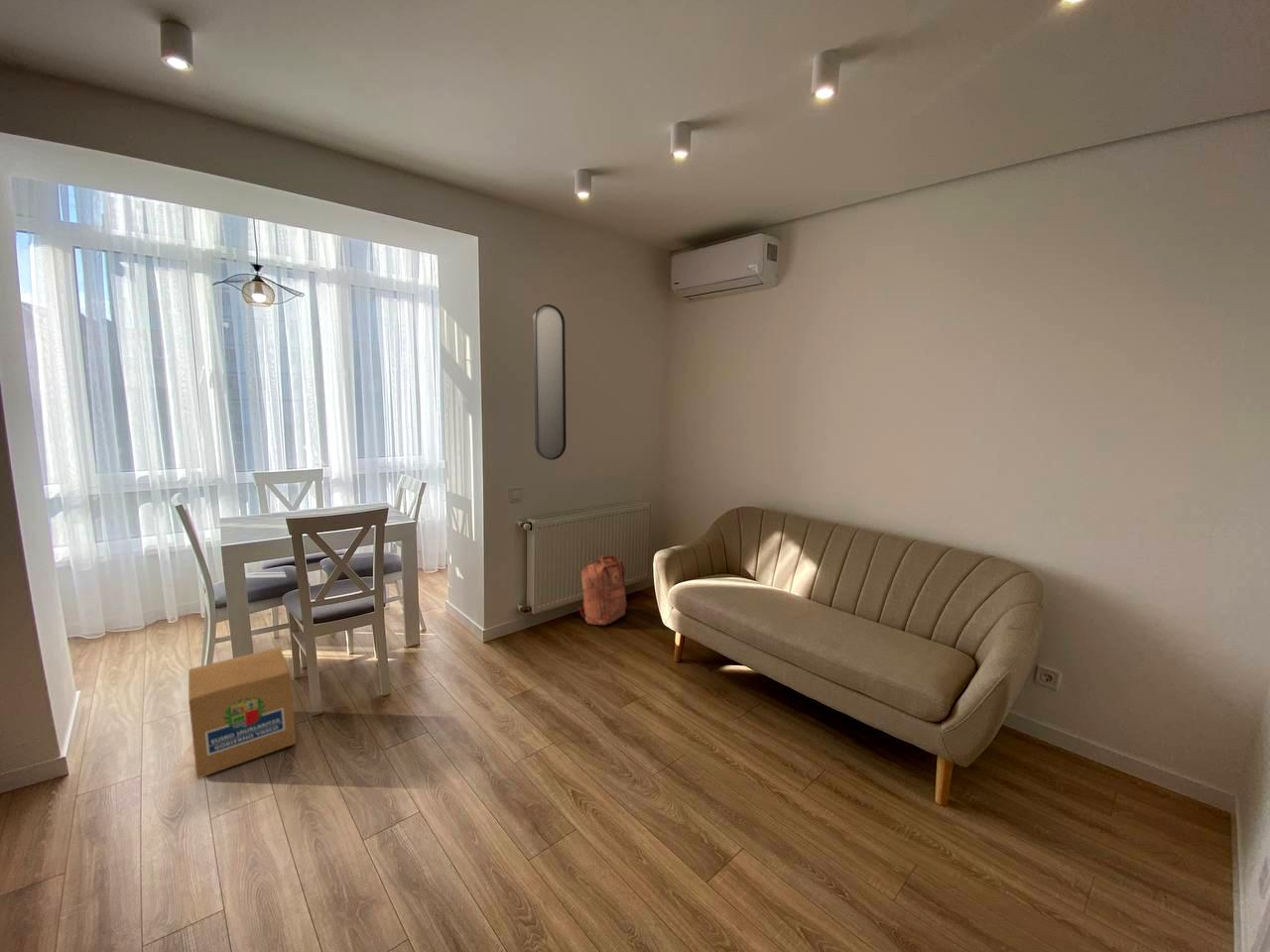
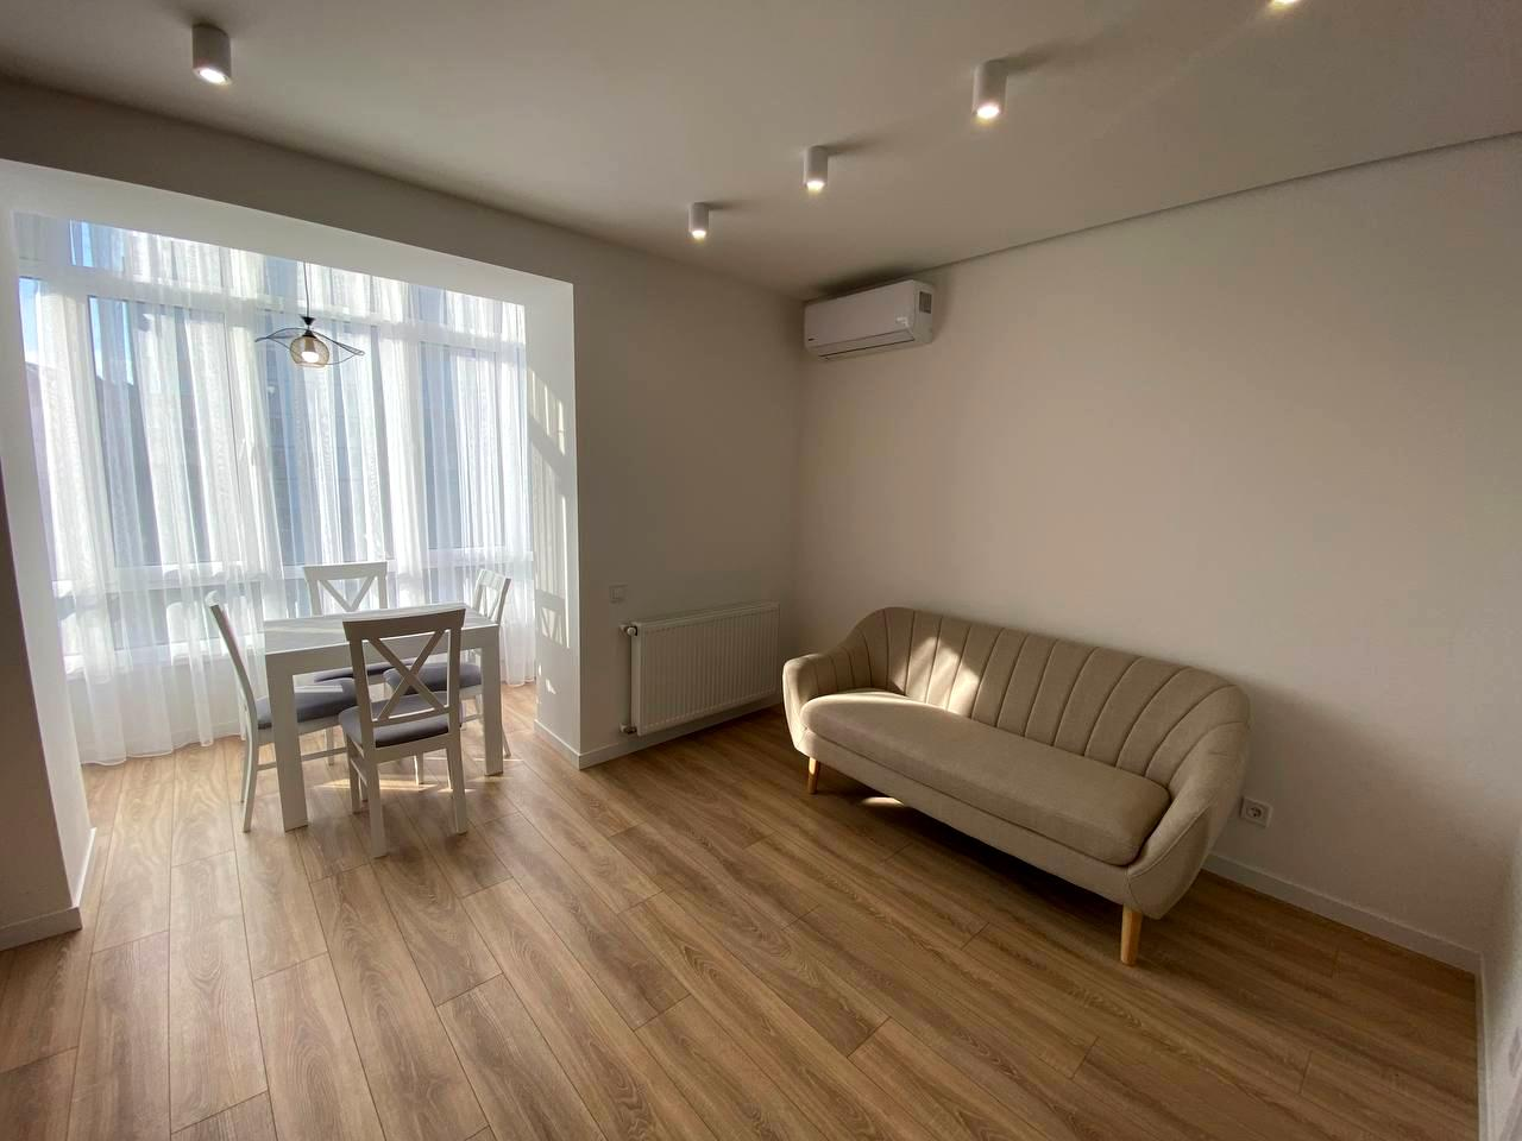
- home mirror (550, 384)
- cardboard box (242, 705)
- backpack (602, 587)
